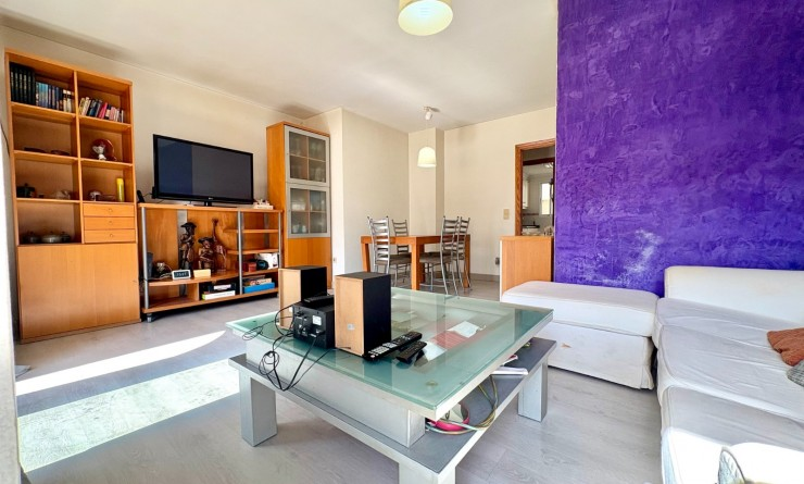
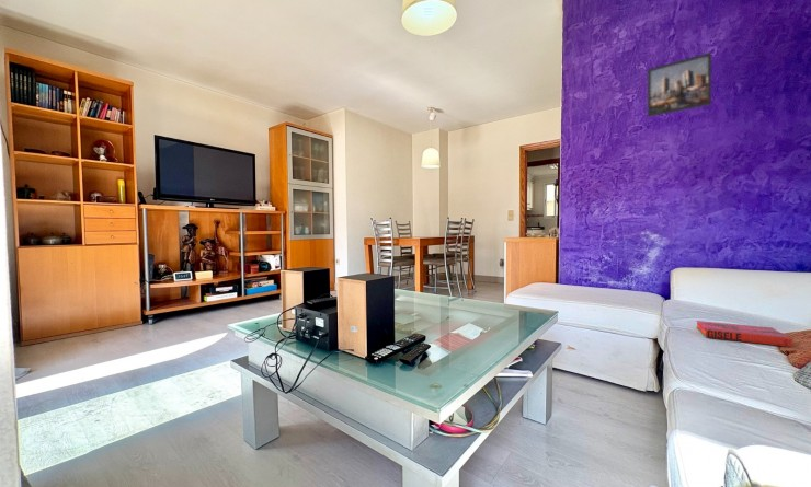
+ hardback book (739, 332)
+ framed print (677, 85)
